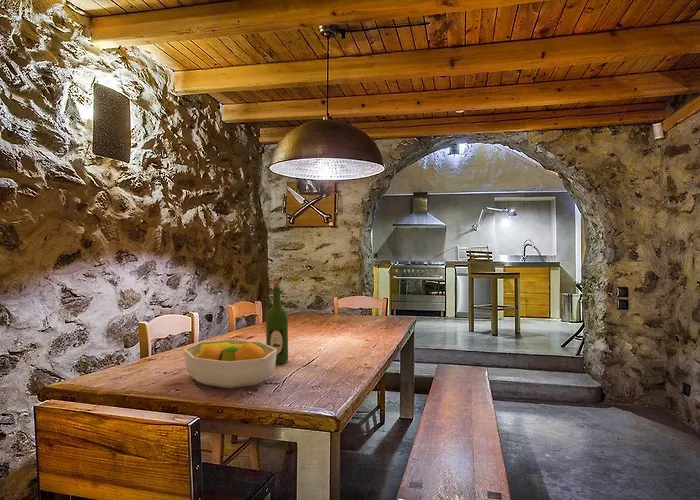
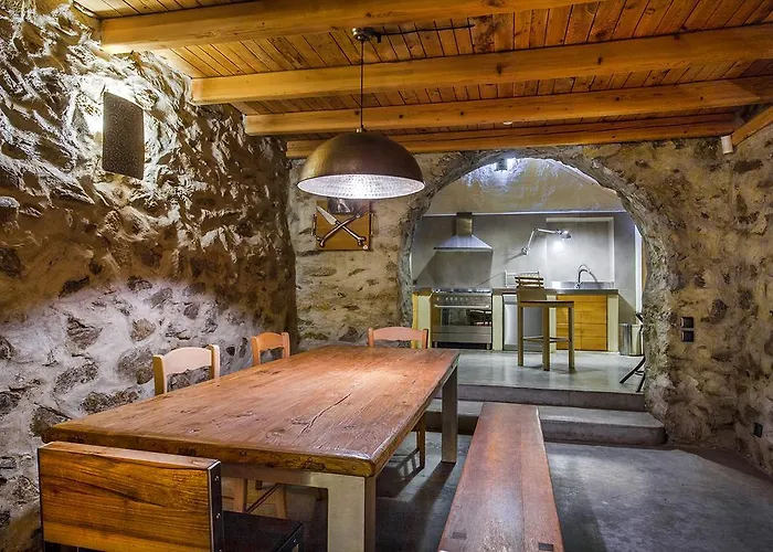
- wine bottle (276, 322)
- fruit bowl (230, 357)
